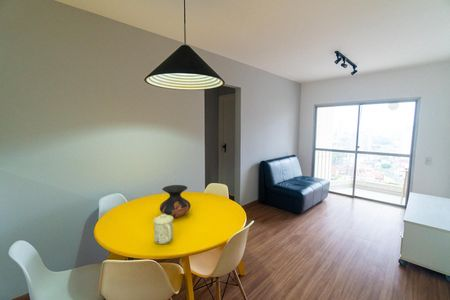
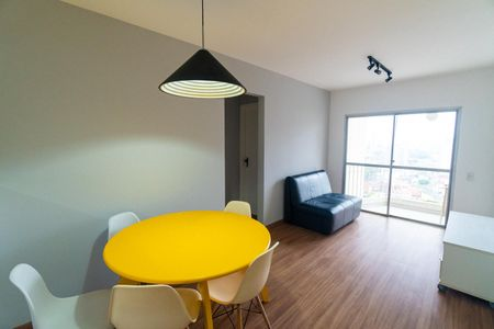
- mug (164, 228)
- vase (175, 201)
